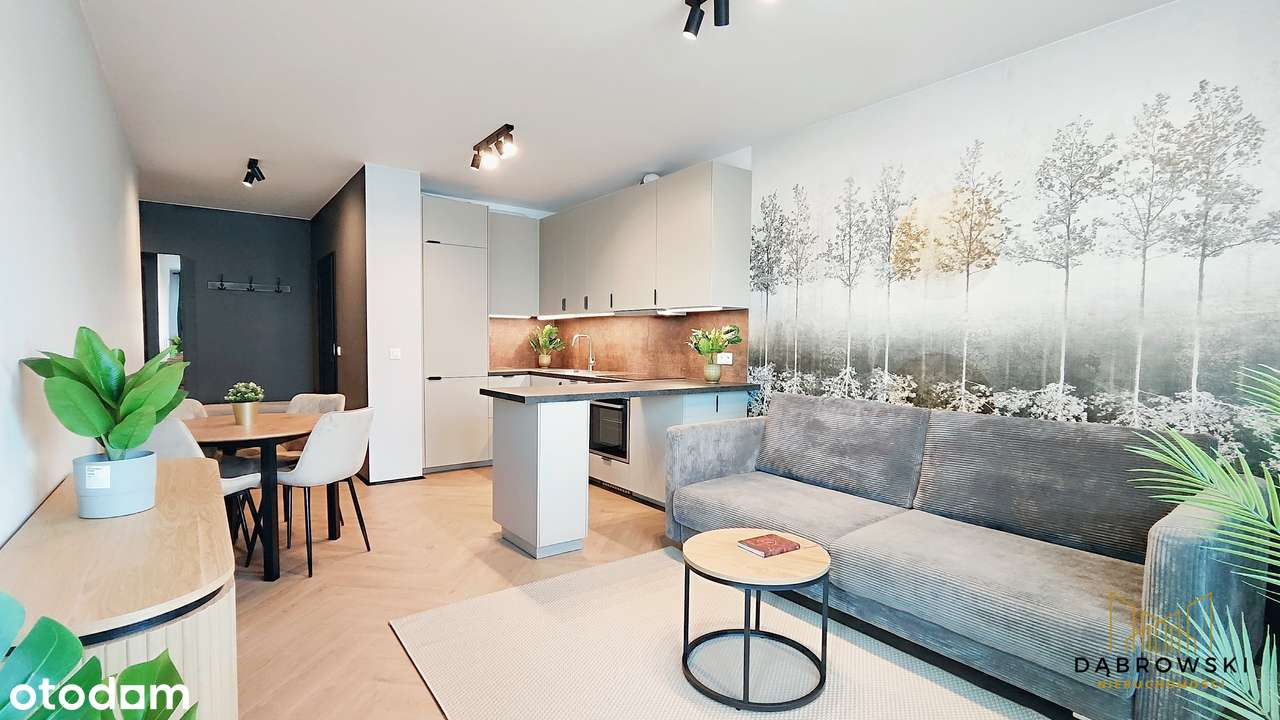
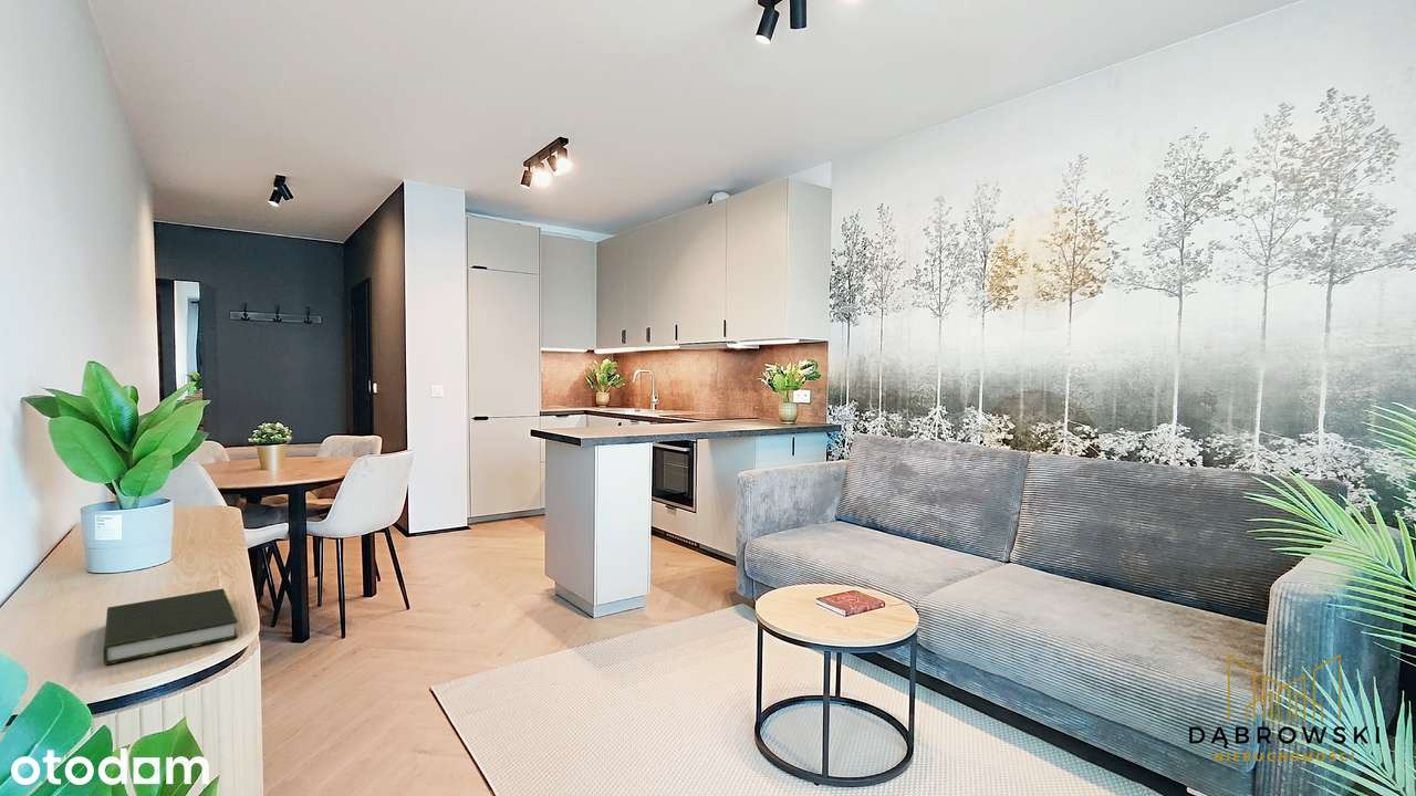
+ book (170, 621)
